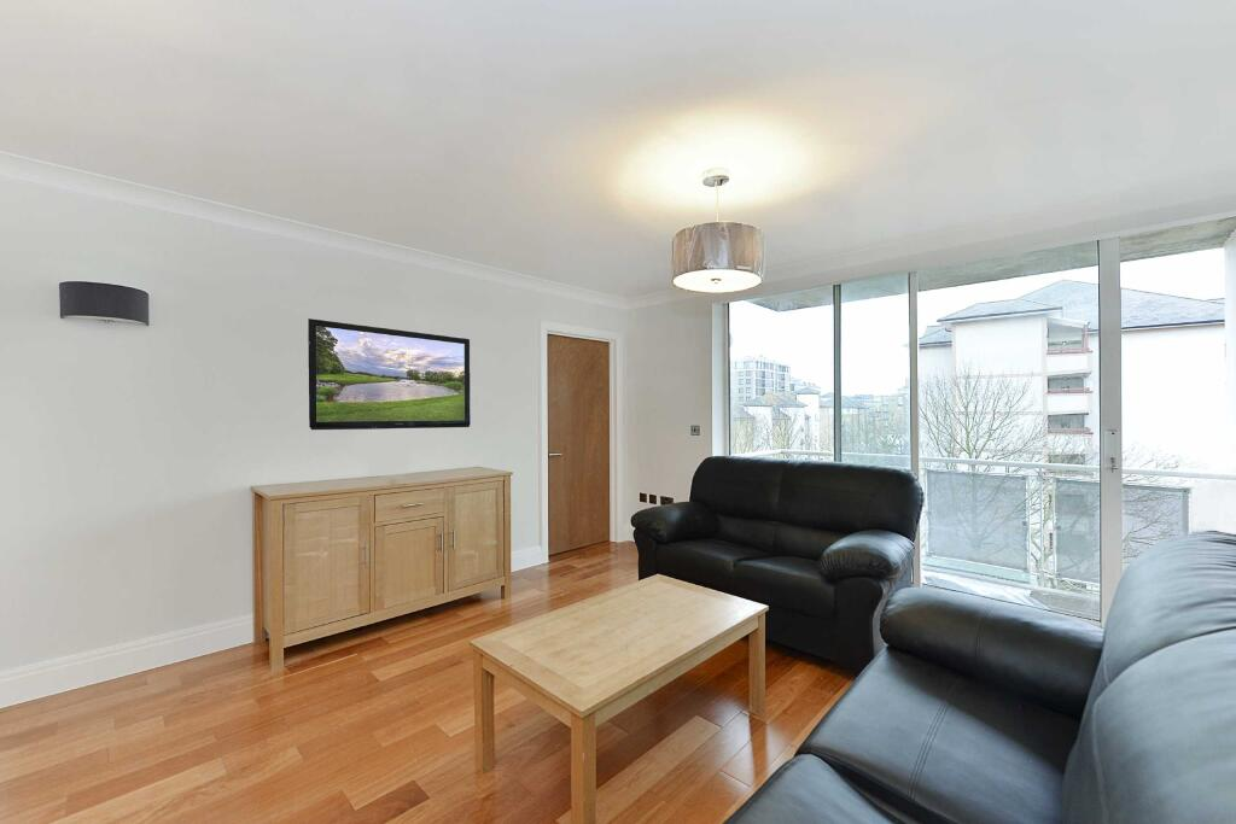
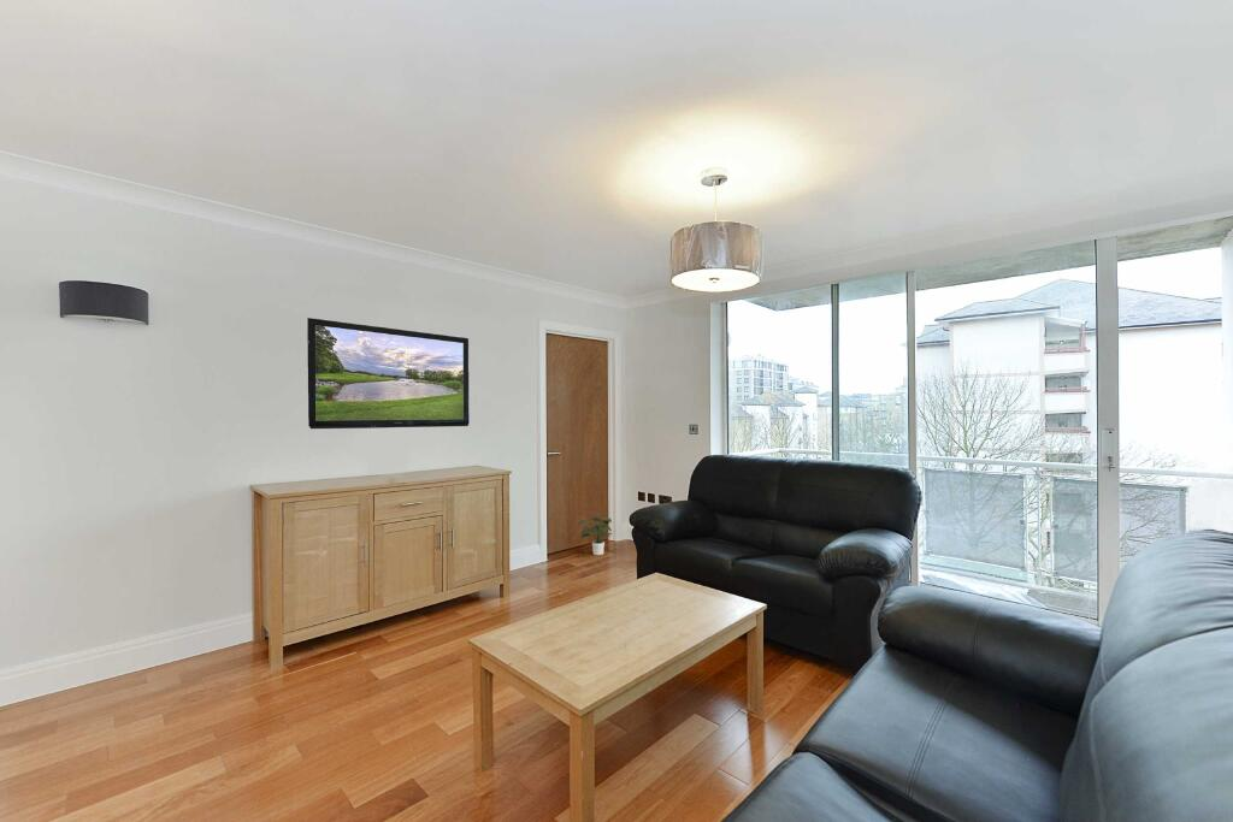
+ potted plant (597, 533)
